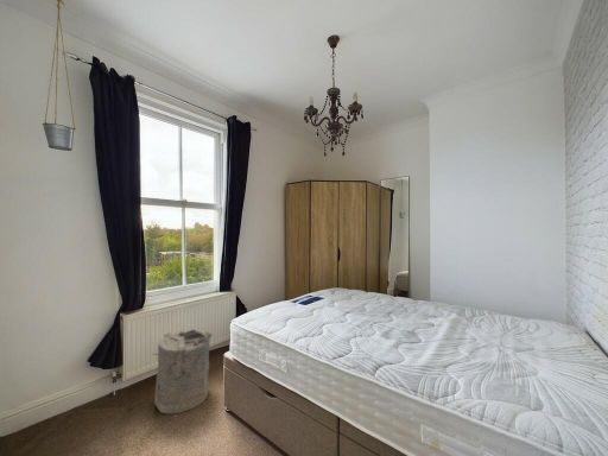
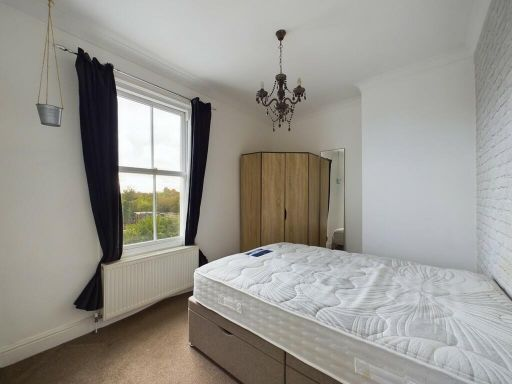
- laundry hamper (182, 367)
